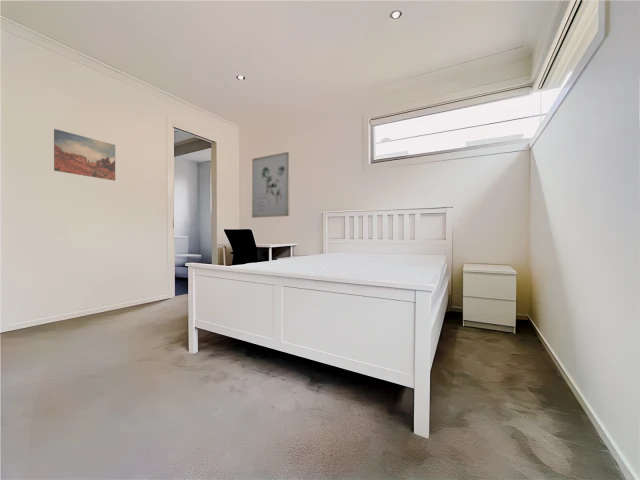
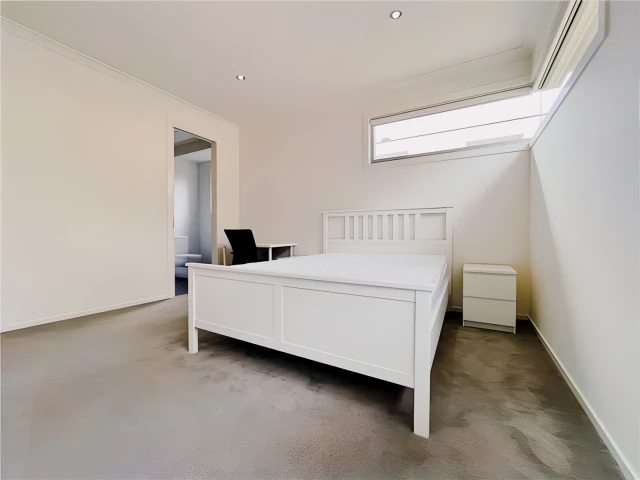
- wall art (270, 186)
- wall art (87, 156)
